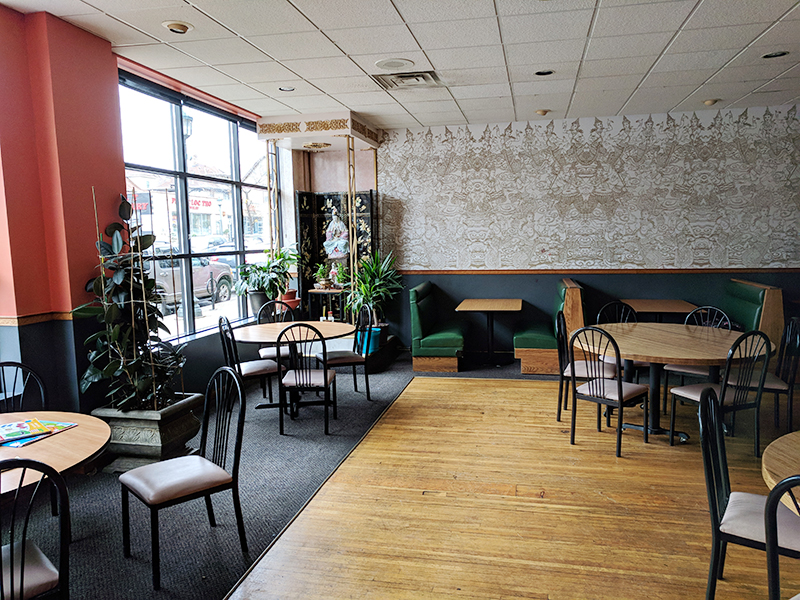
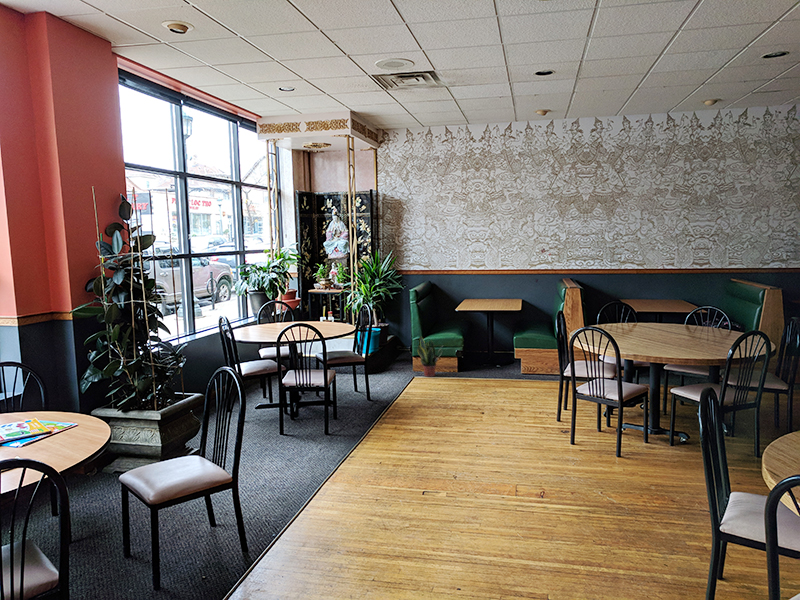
+ potted plant (429, 356)
